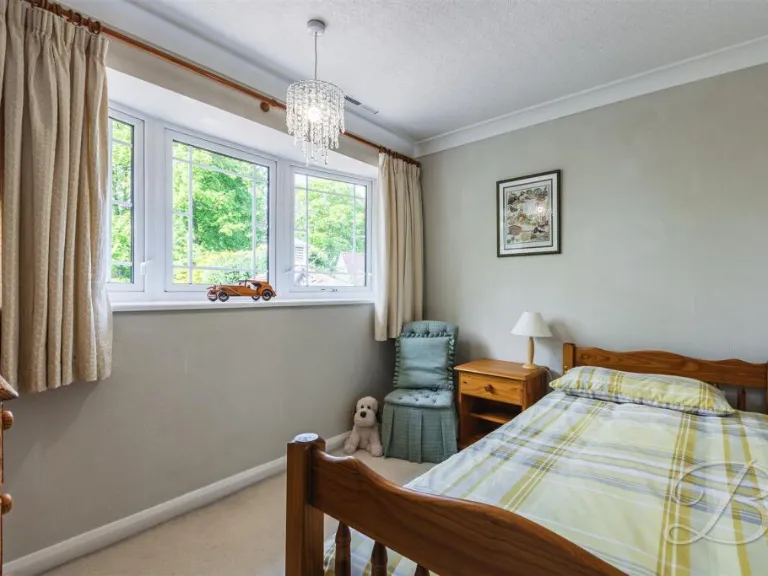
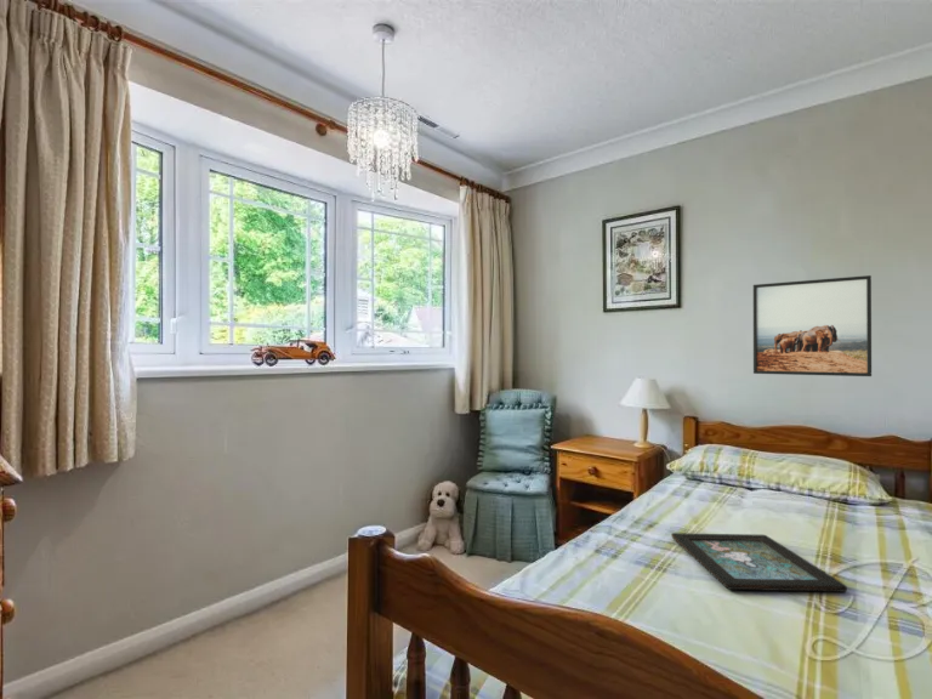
+ decorative tray (748, 558)
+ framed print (808, 328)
